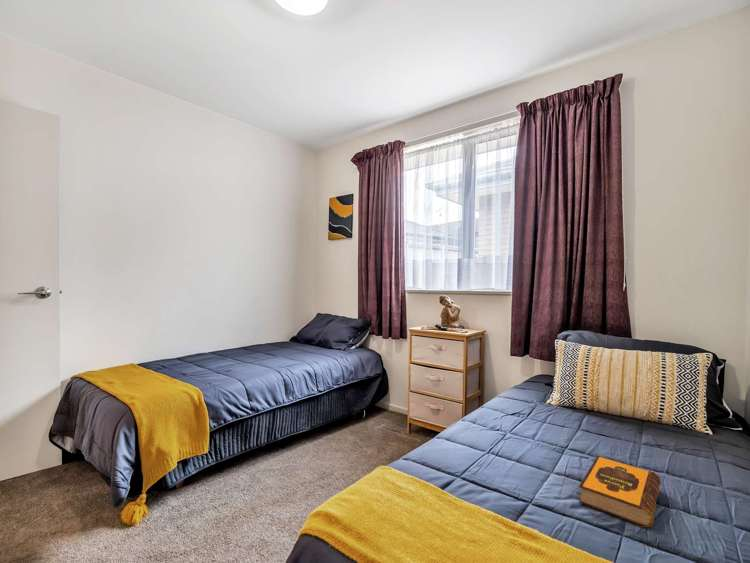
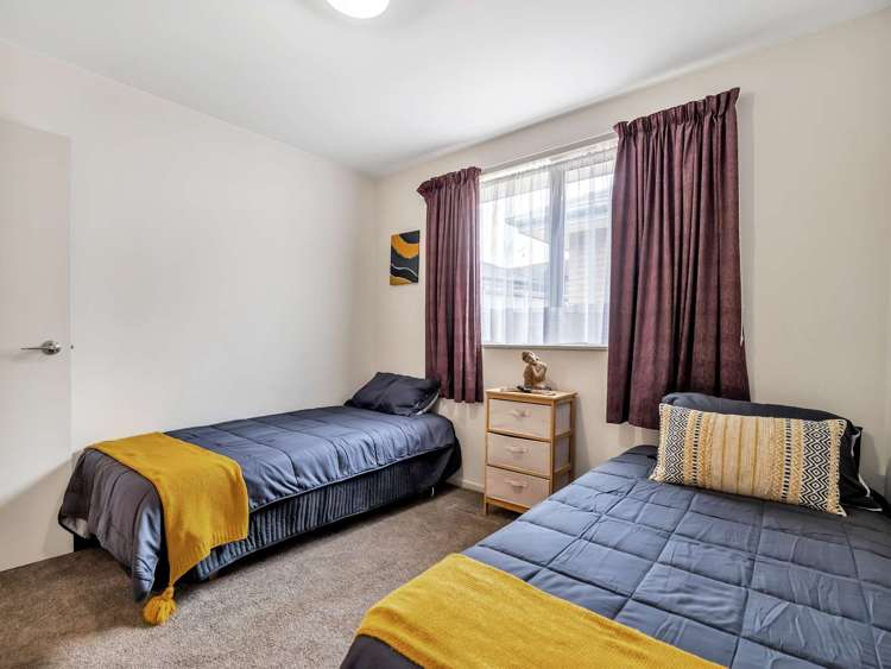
- hardback book (621, 488)
